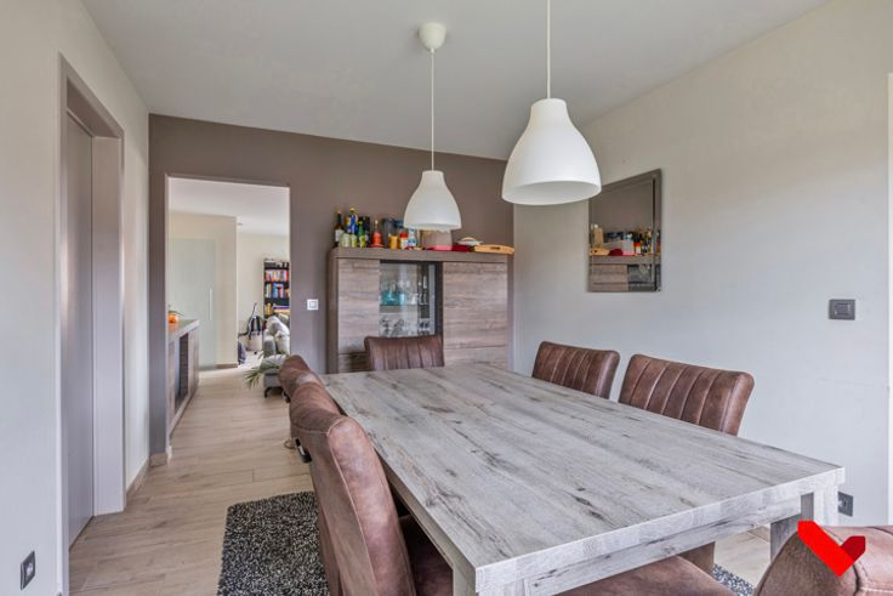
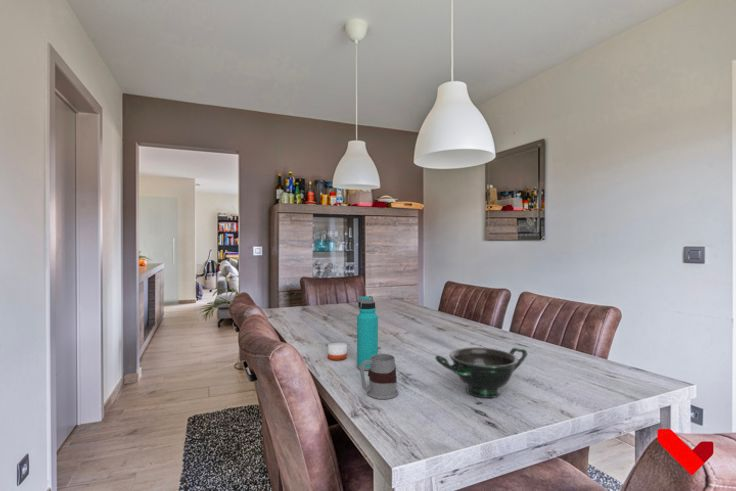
+ mug (378, 375)
+ water bottle (367, 331)
+ bowl (482, 371)
+ candle (337, 344)
